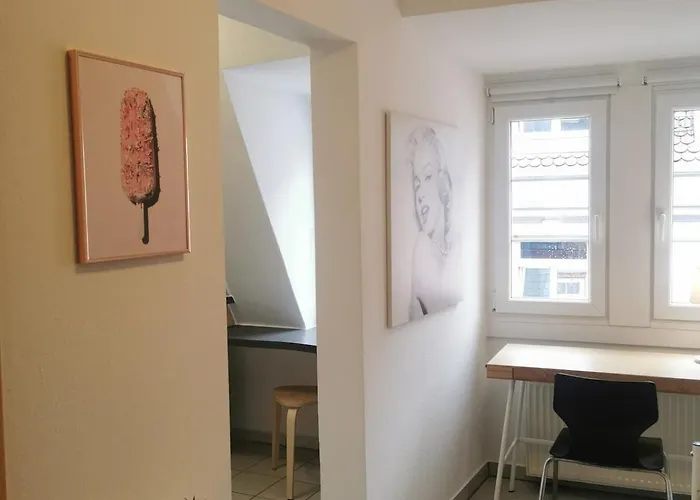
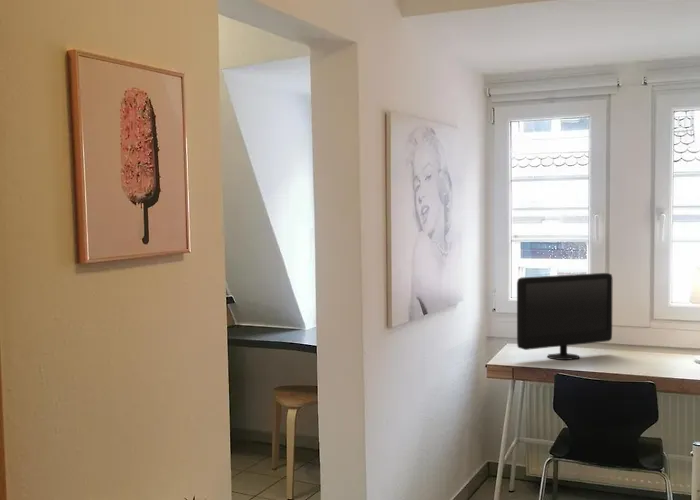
+ computer monitor (563, 316)
